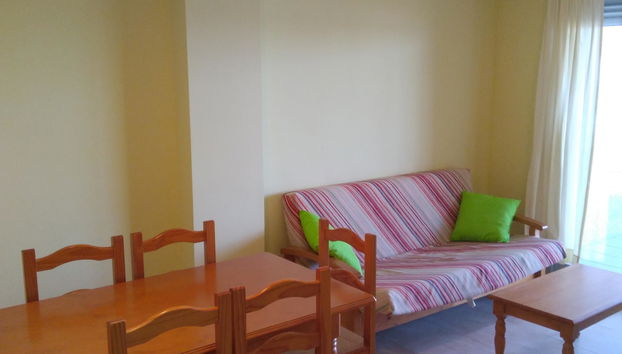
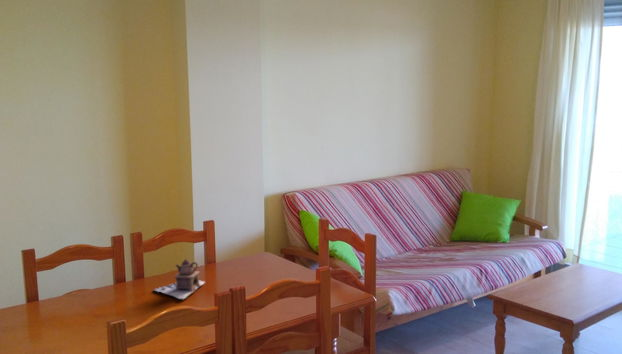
+ teapot (185, 274)
